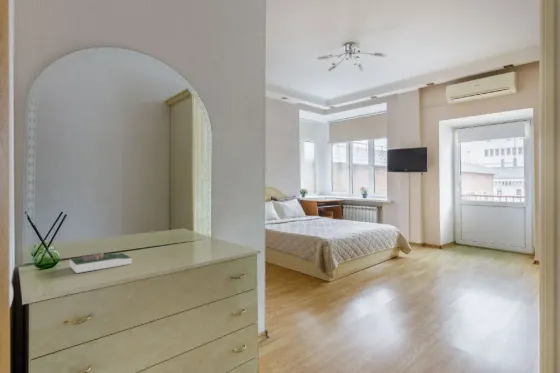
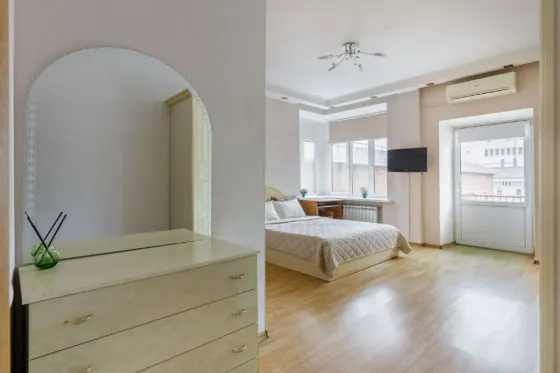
- book (101, 258)
